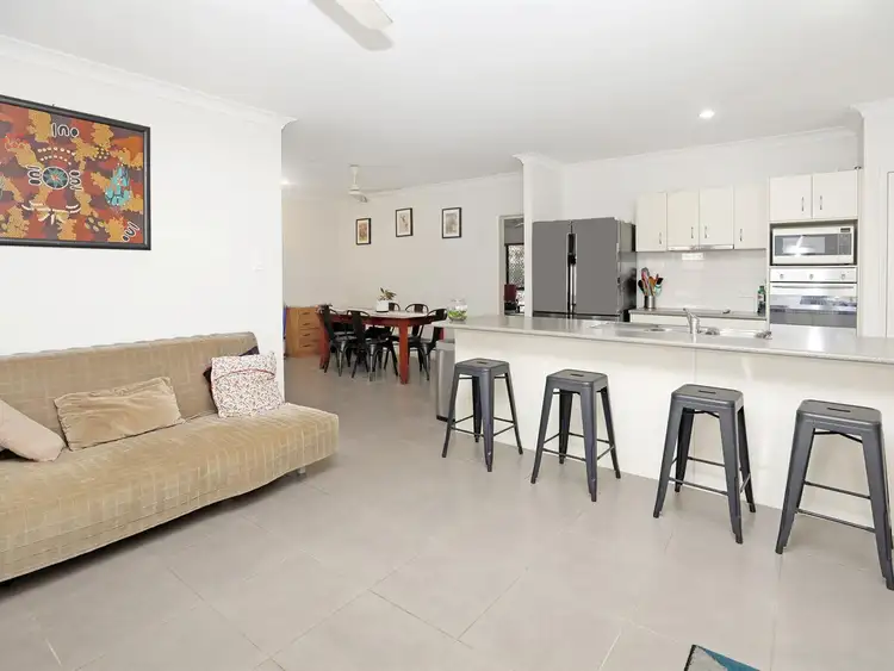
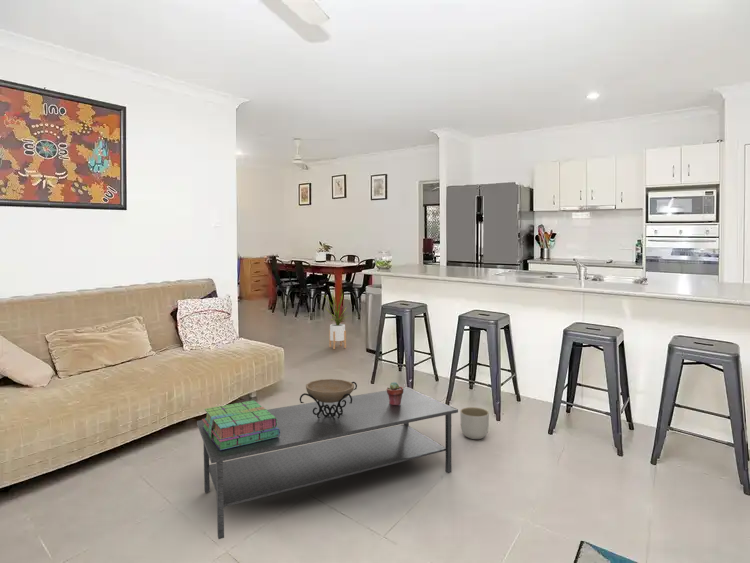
+ potted succulent (395, 392)
+ house plant (338, 317)
+ decorative bowl (329, 400)
+ stack of books (239, 421)
+ planter (474, 424)
+ coffee table (332, 448)
